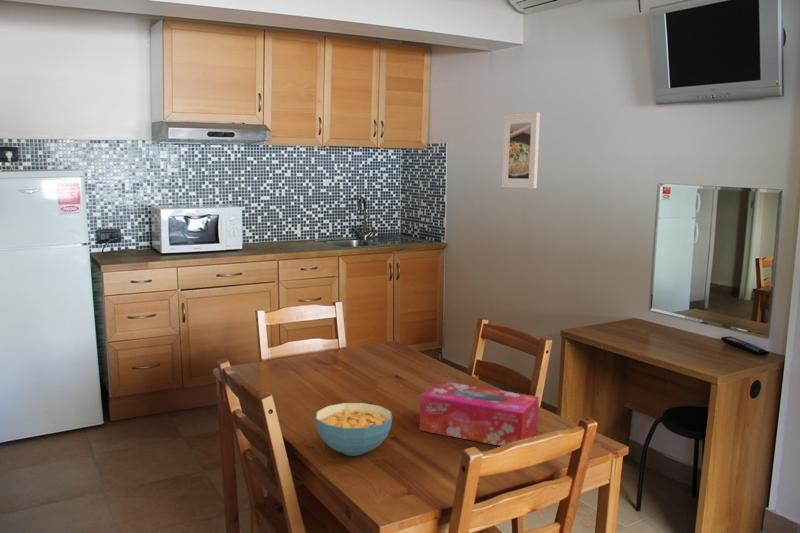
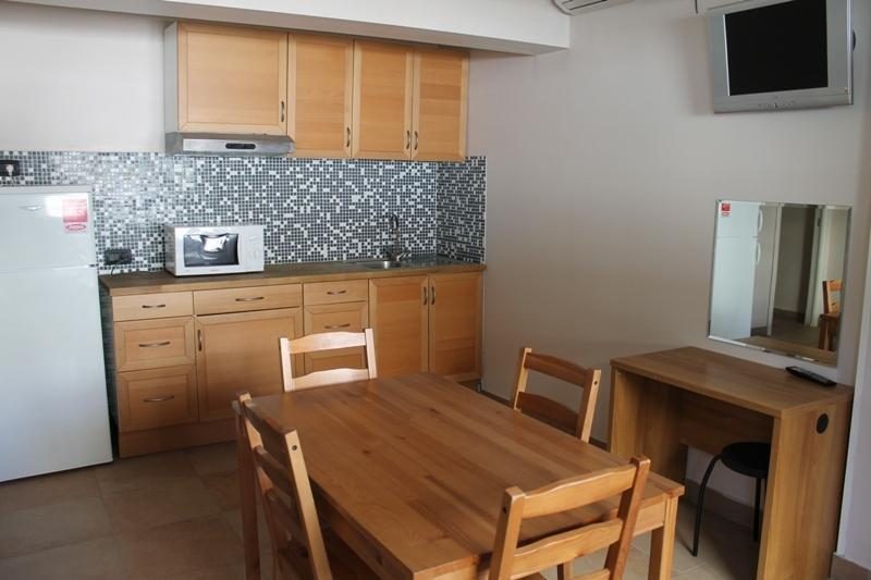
- cereal bowl (353, 433)
- tissue box (479, 413)
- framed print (520, 151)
